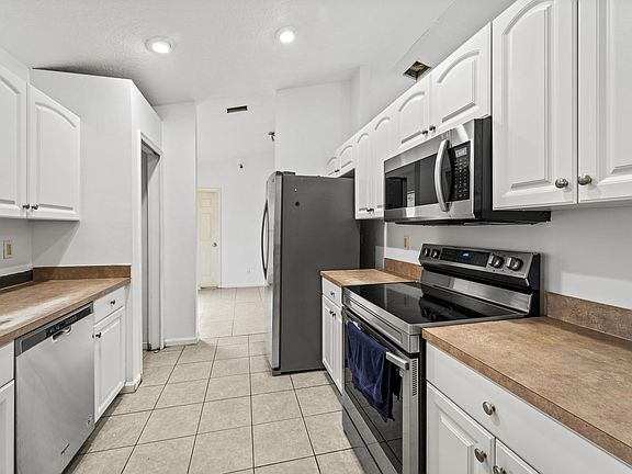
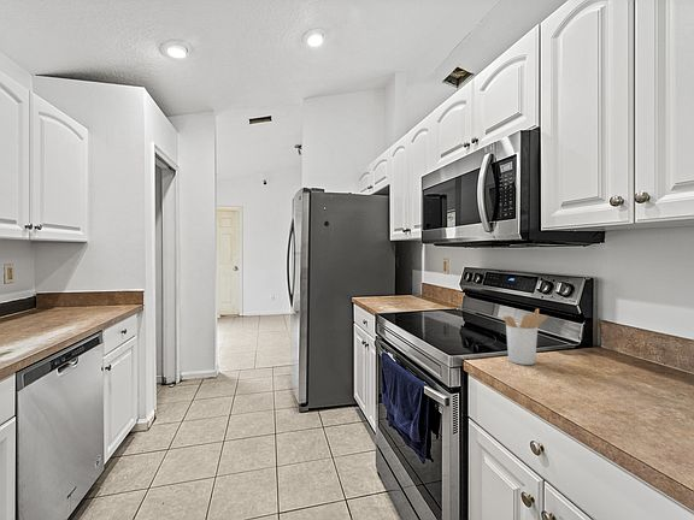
+ utensil holder (525, 336)
